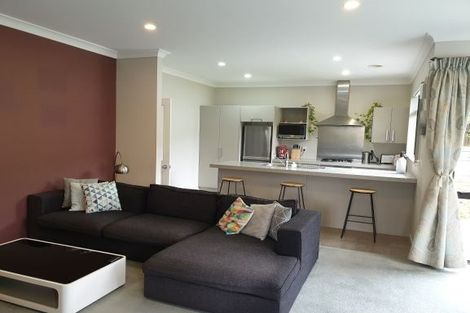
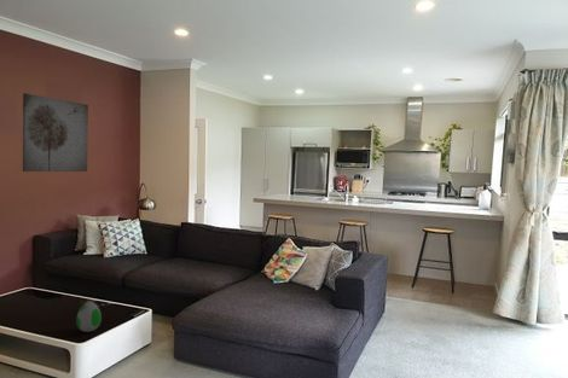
+ decorative egg (88, 316)
+ wall art (57, 135)
